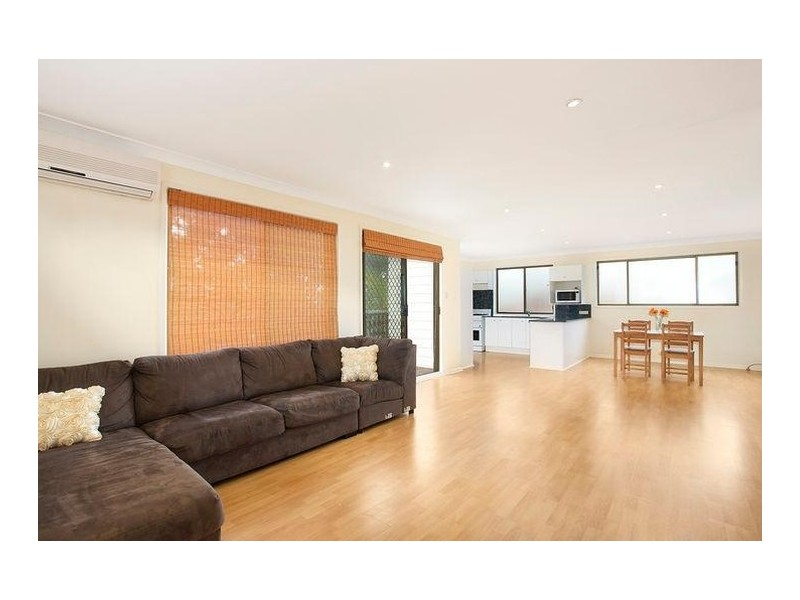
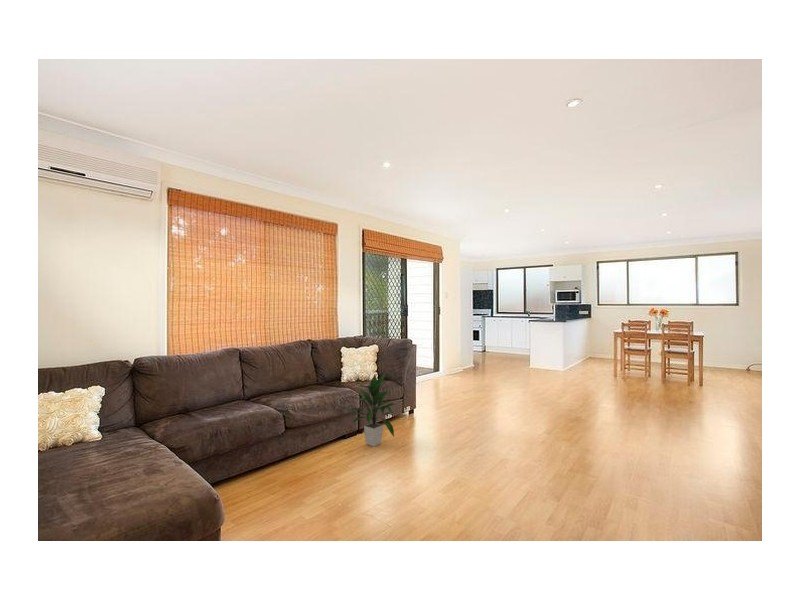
+ indoor plant (374, 409)
